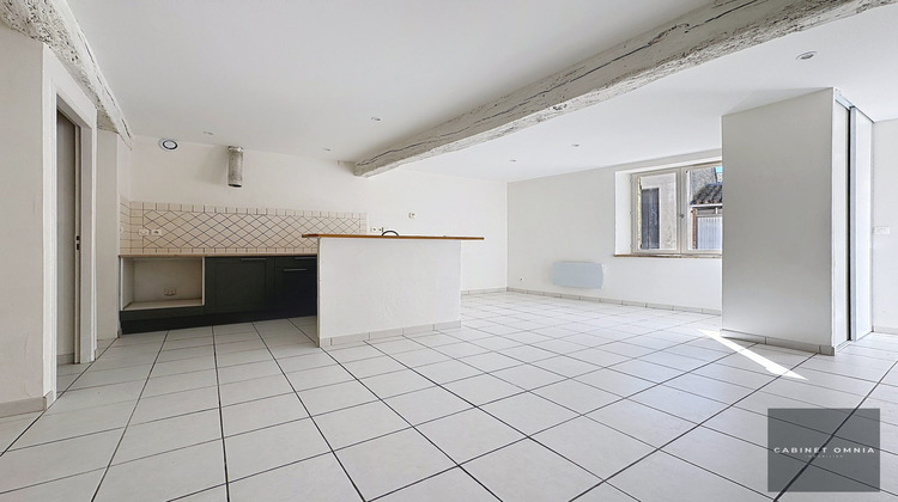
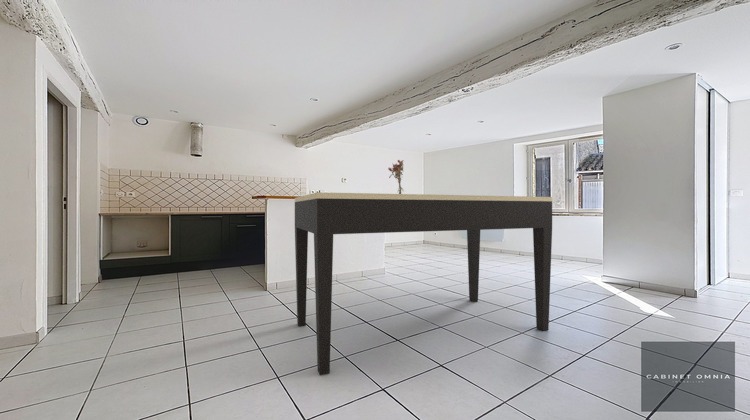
+ bouquet (397, 178)
+ dining table (418, 231)
